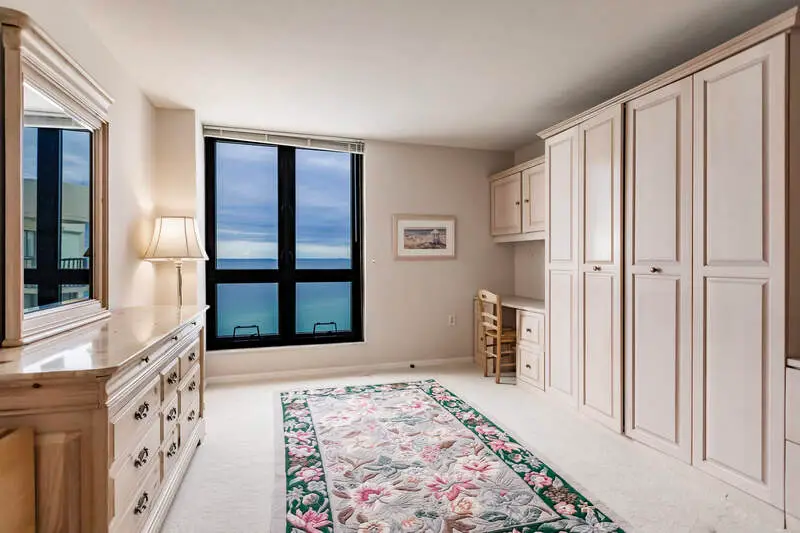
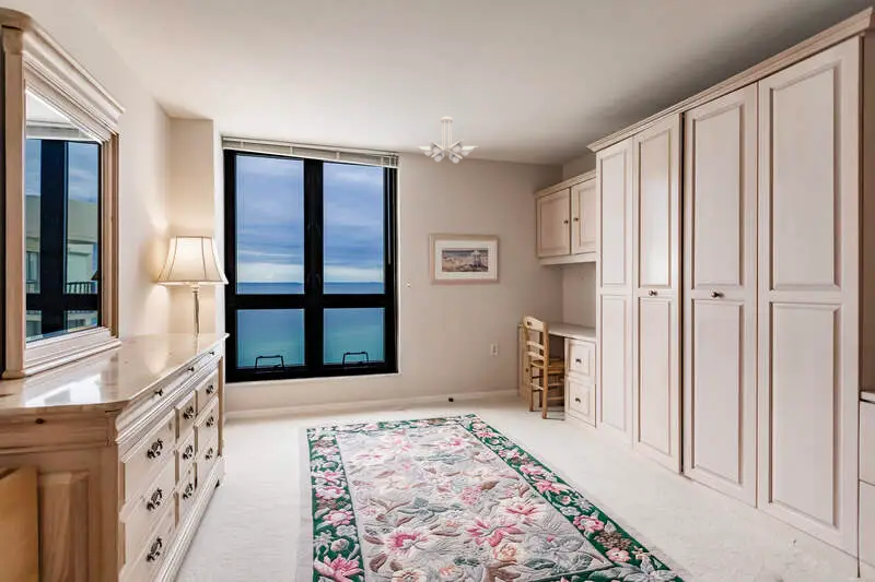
+ ceiling light fixture (444, 139)
